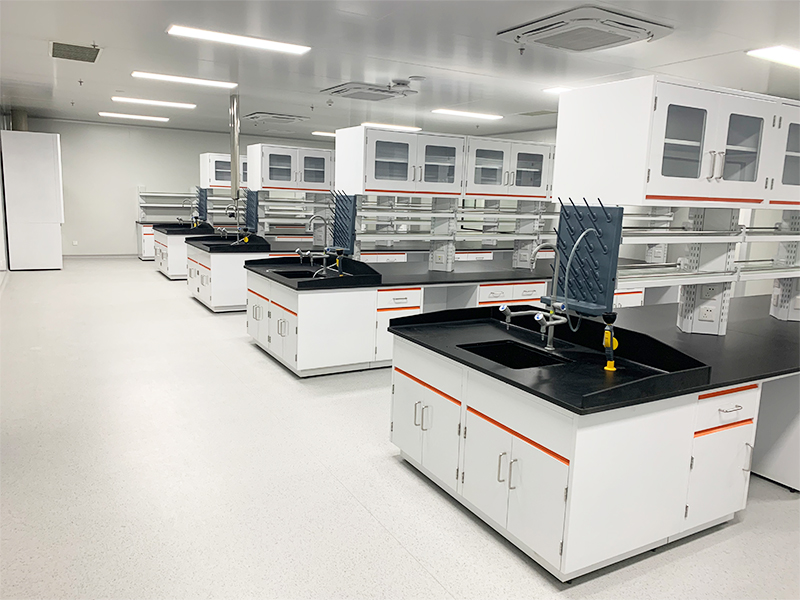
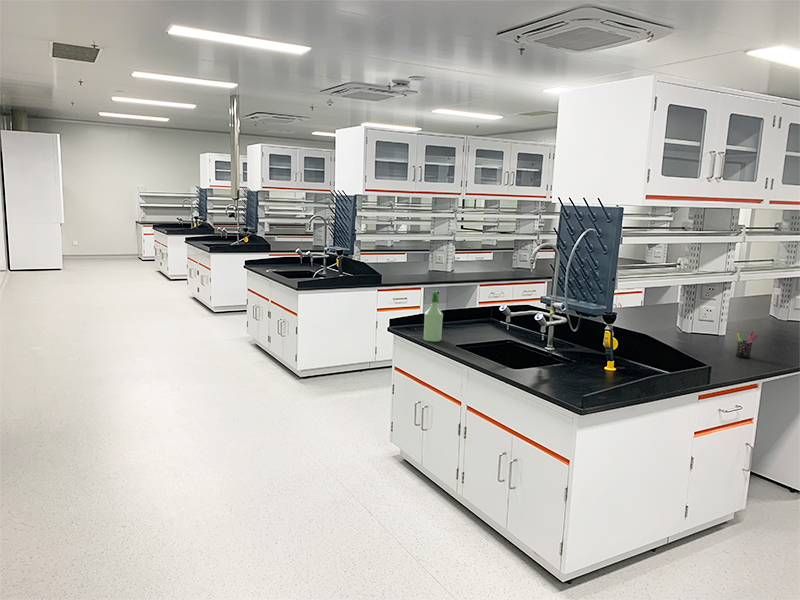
+ spray bottle (433, 315)
+ pen holder (744, 343)
